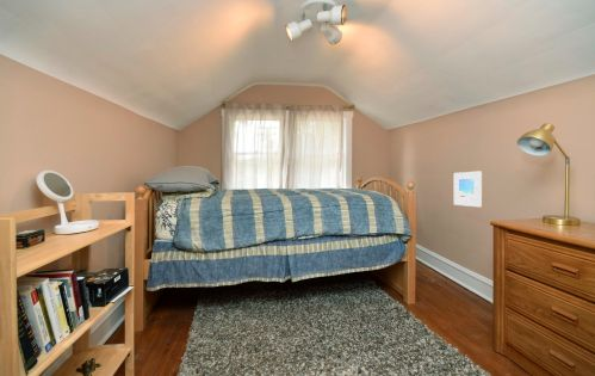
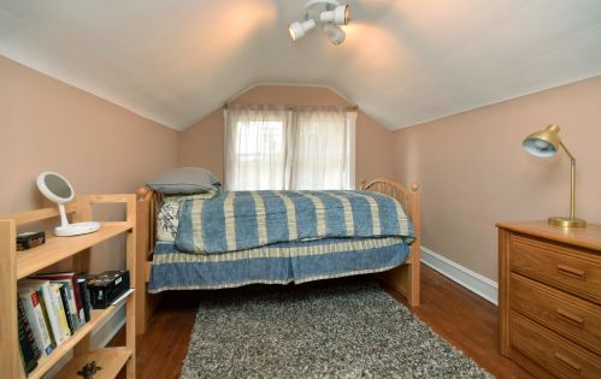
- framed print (466, 189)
